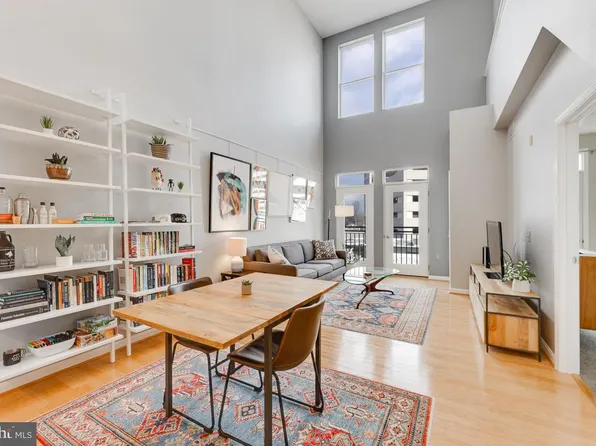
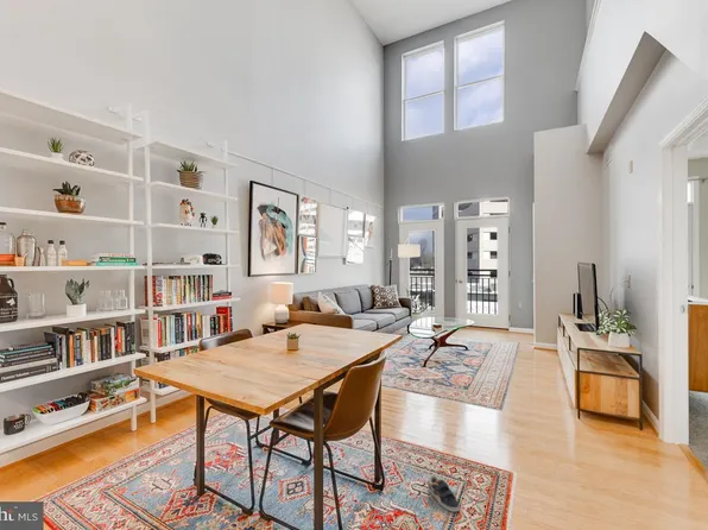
+ sneaker (442, 491)
